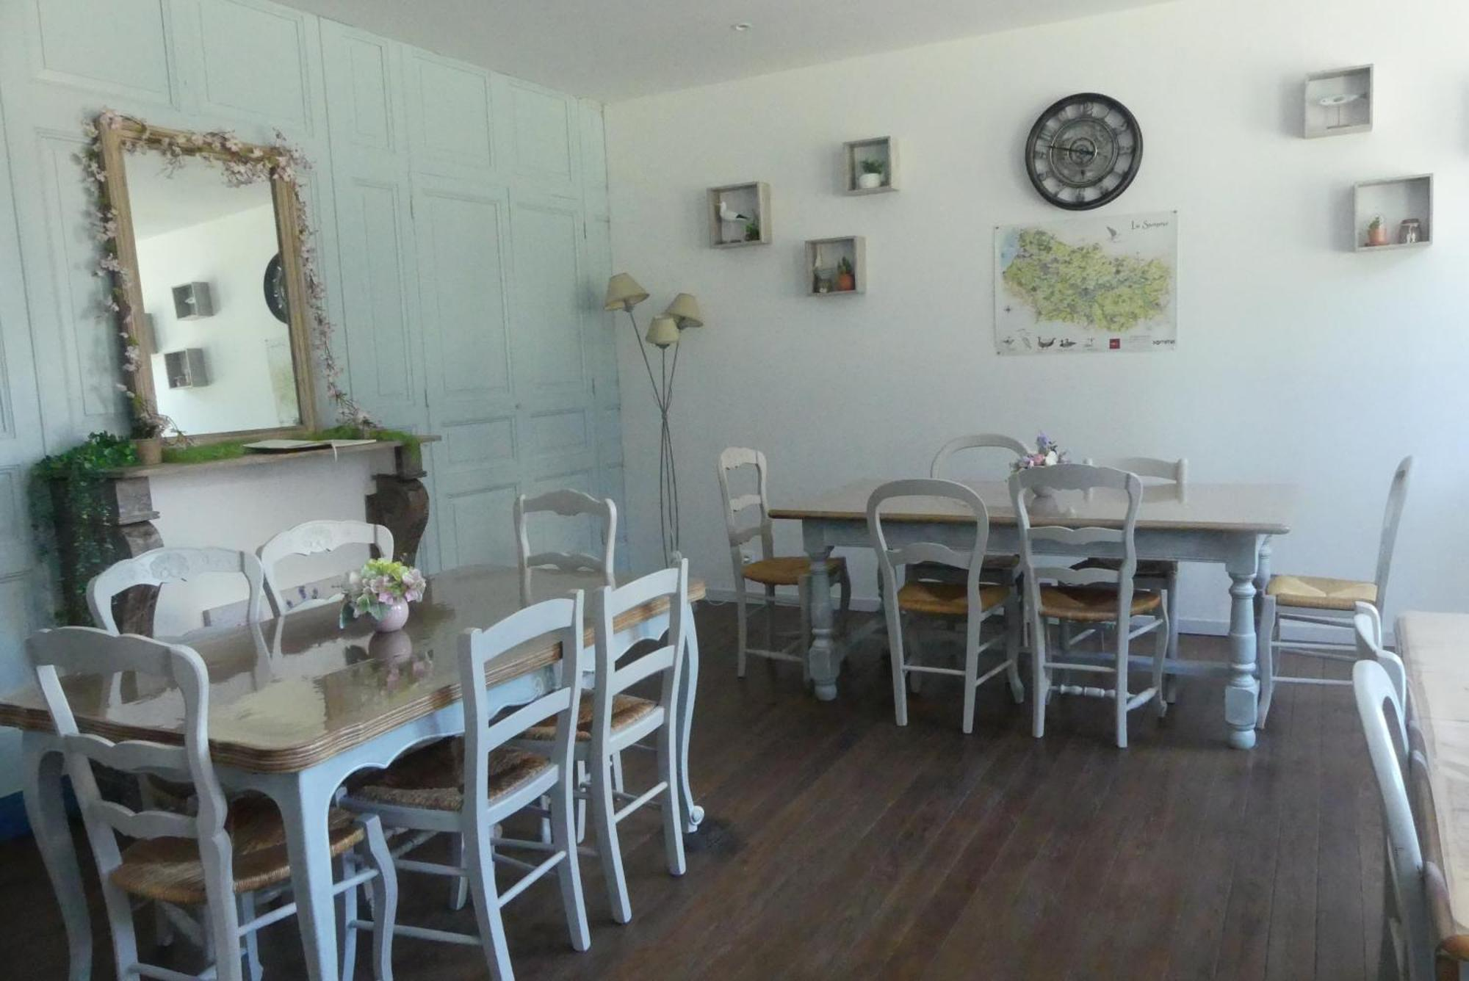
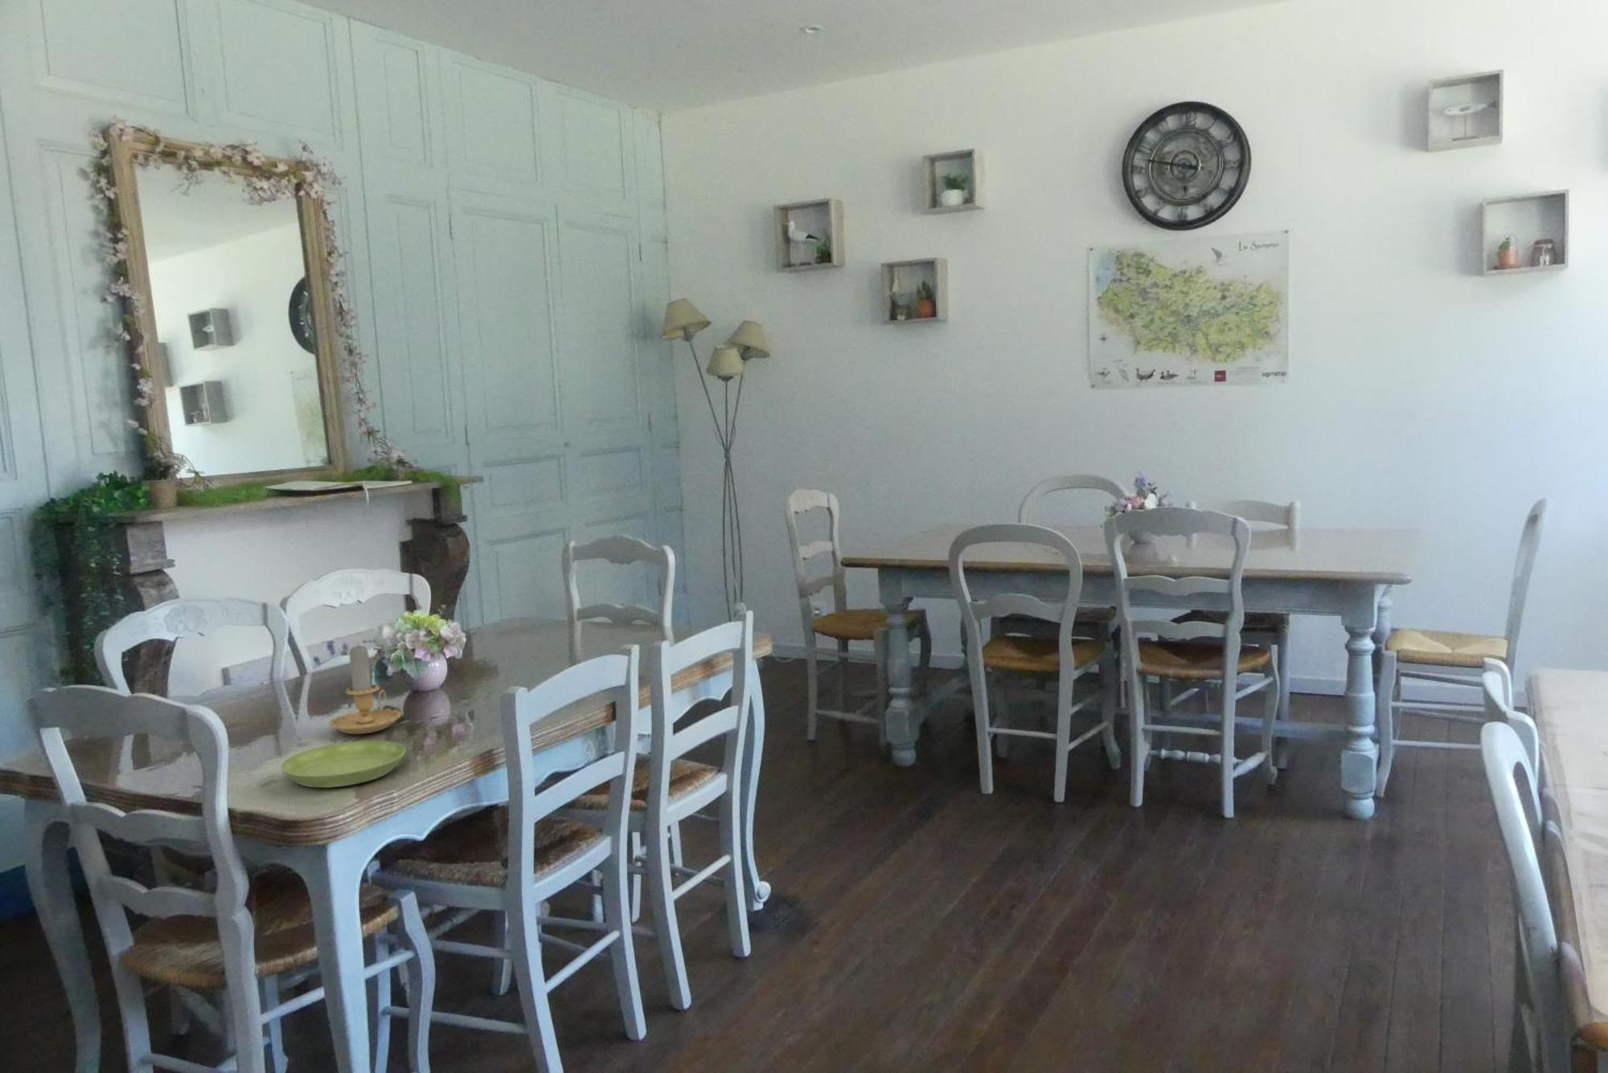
+ saucer (345, 764)
+ candle (365, 684)
